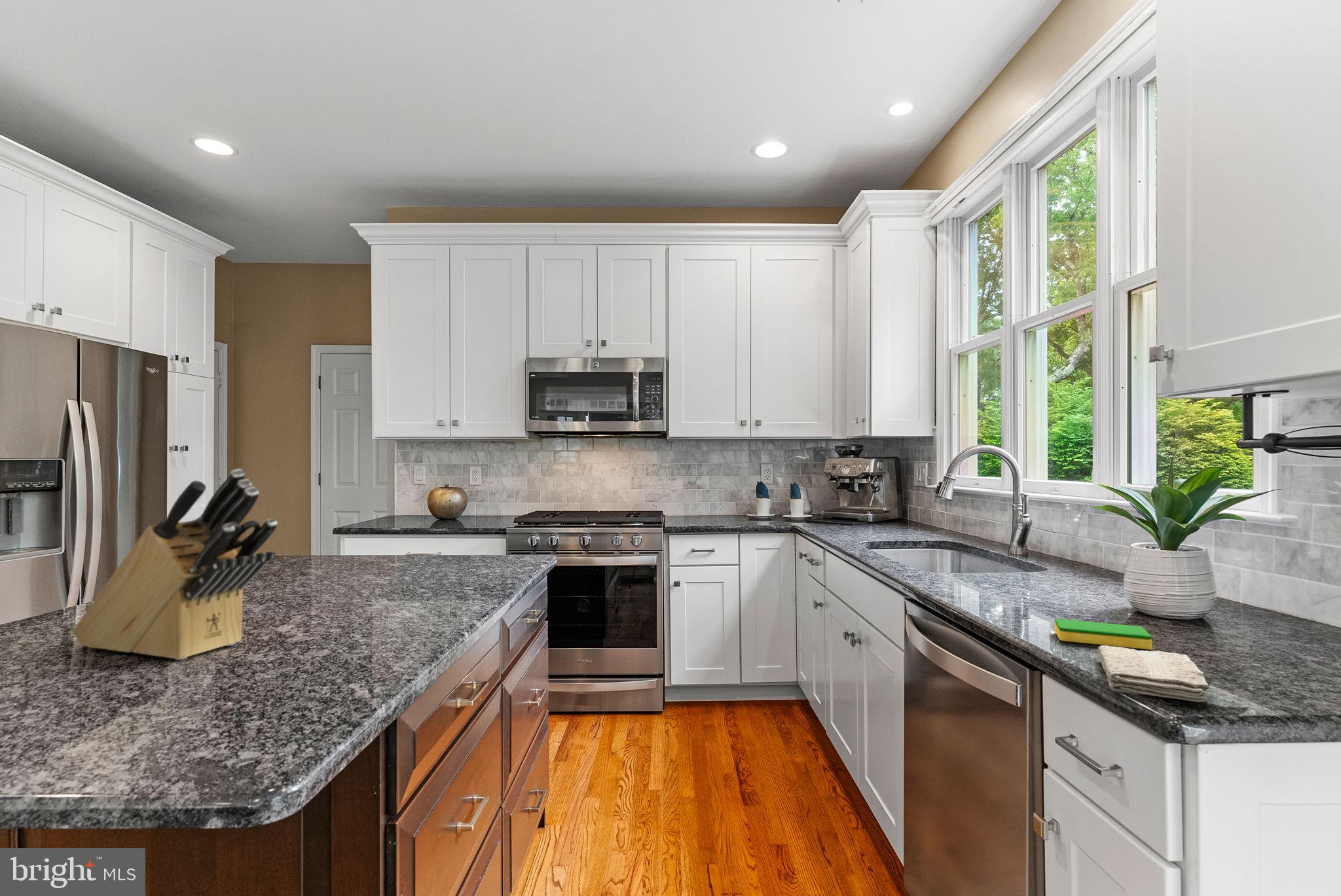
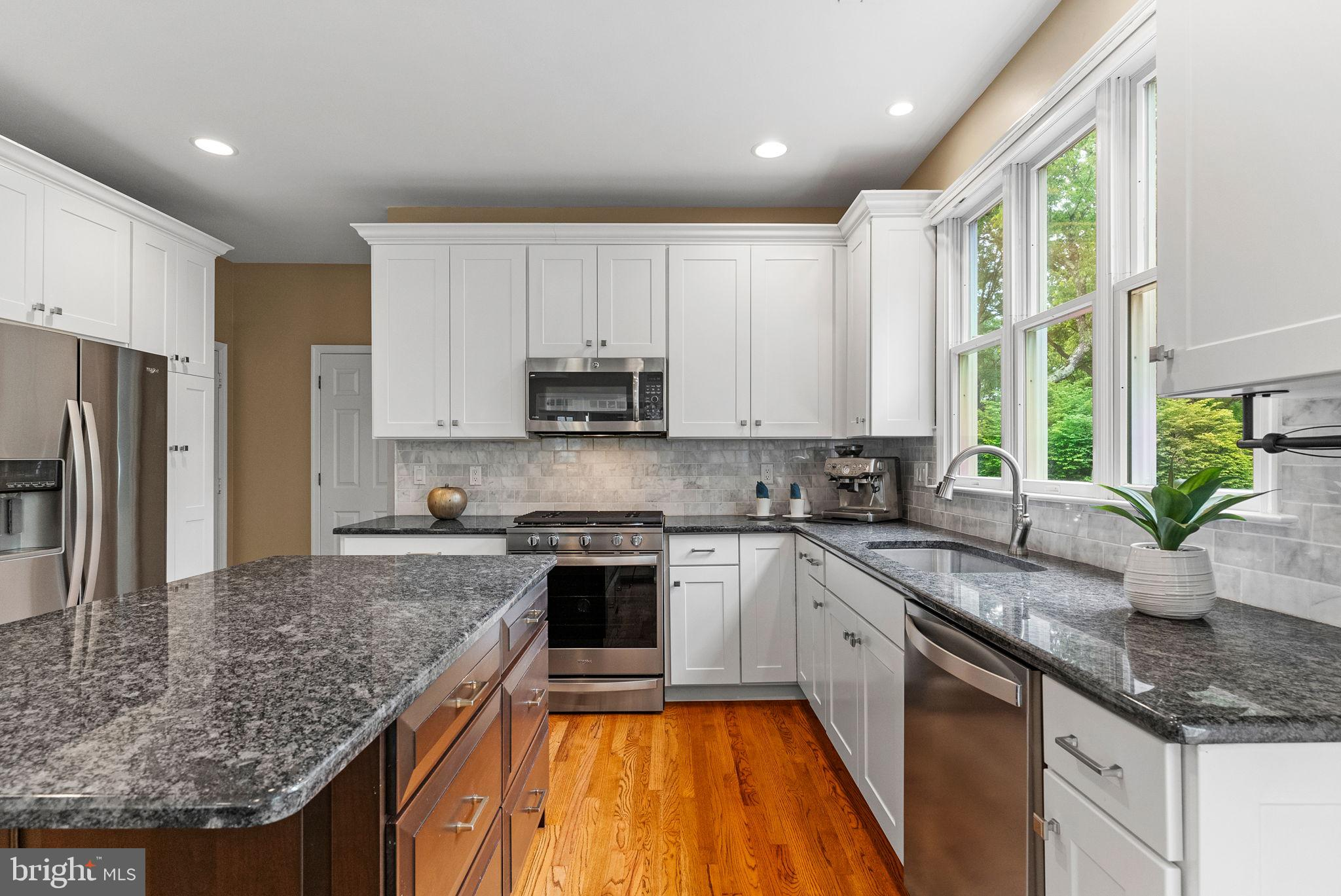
- dish sponge (1101, 634)
- washcloth (1148, 670)
- knife block (177, 558)
